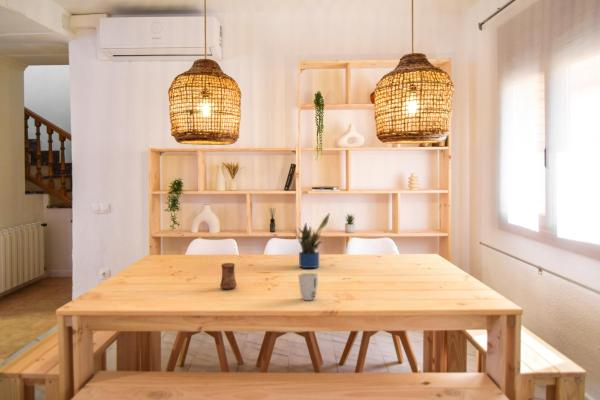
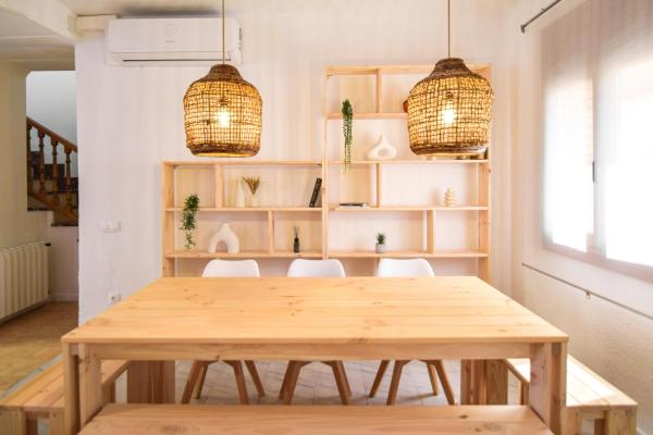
- cup (228, 276)
- potted plant (312, 239)
- cup (308, 286)
